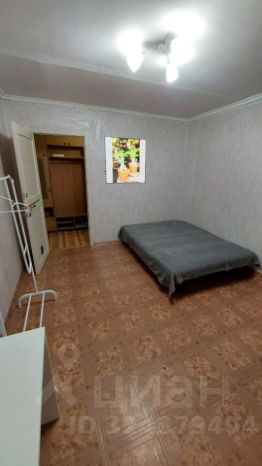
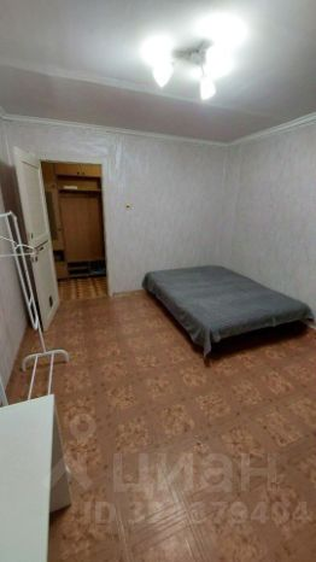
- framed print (126, 161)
